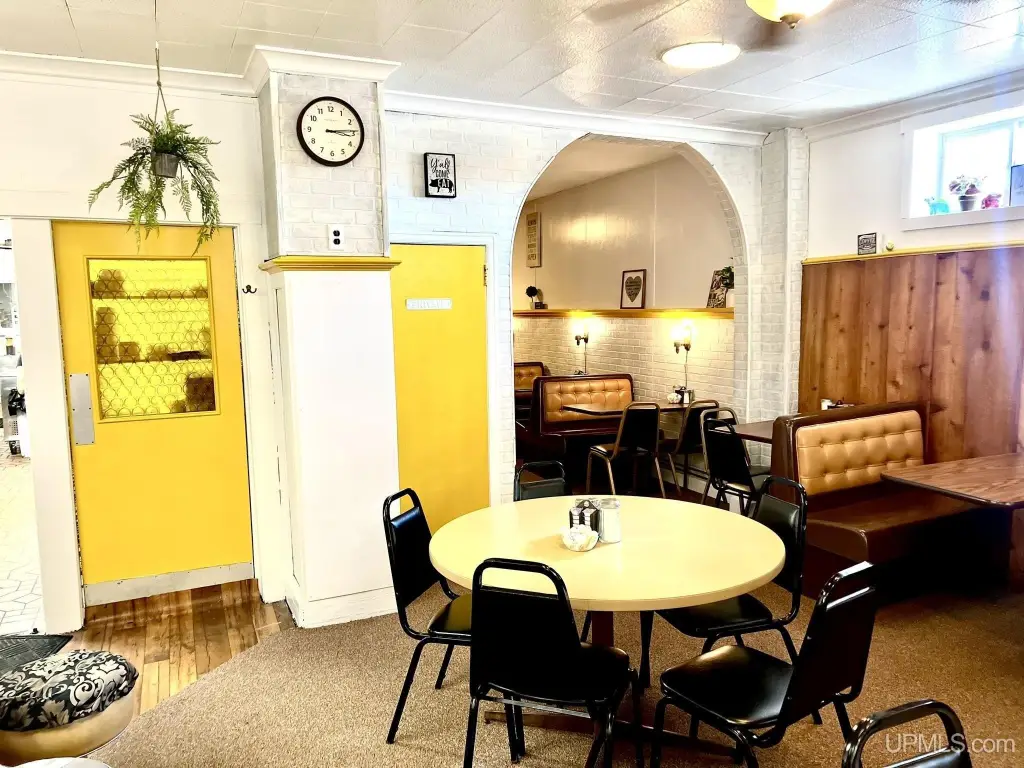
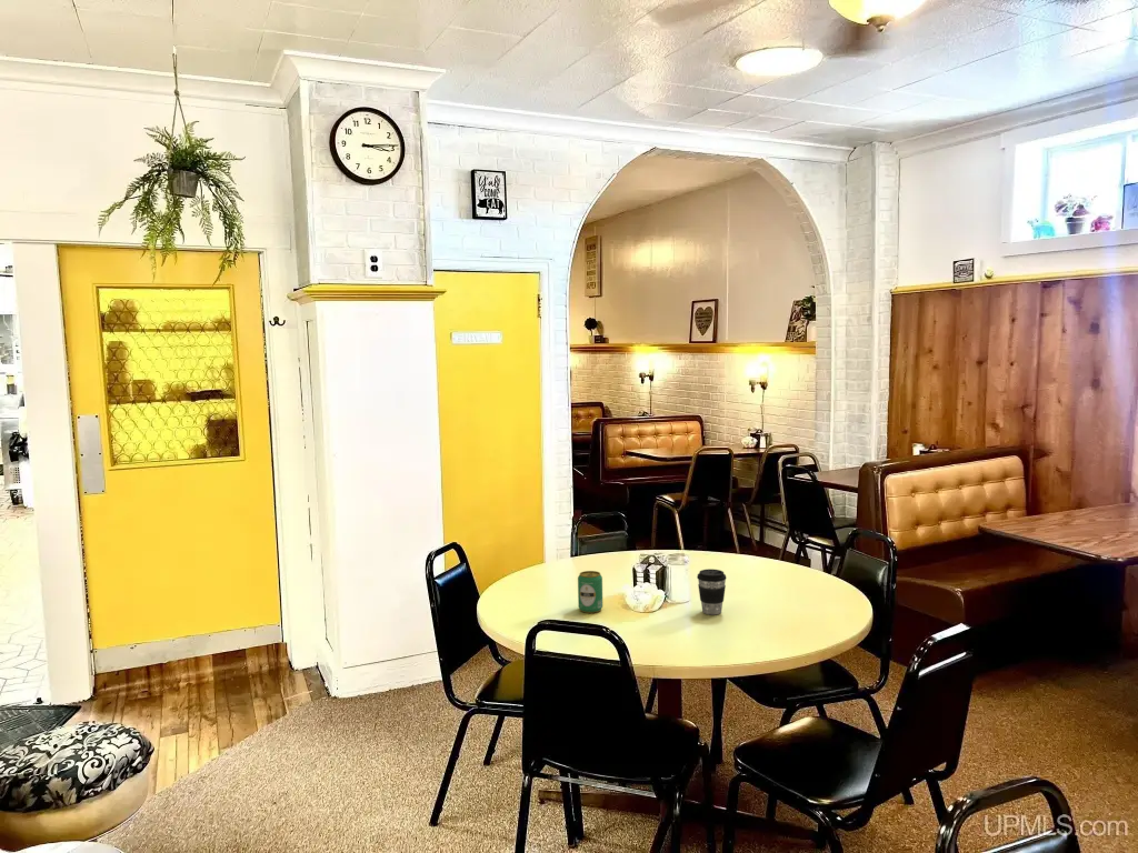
+ beverage can (590, 591)
+ coffee cup (711, 592)
